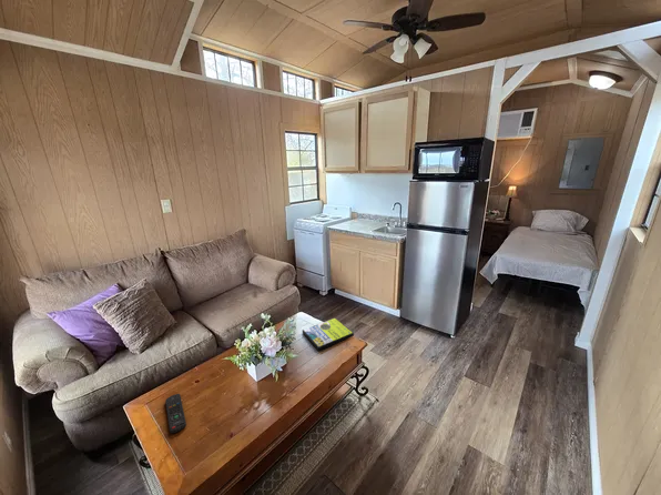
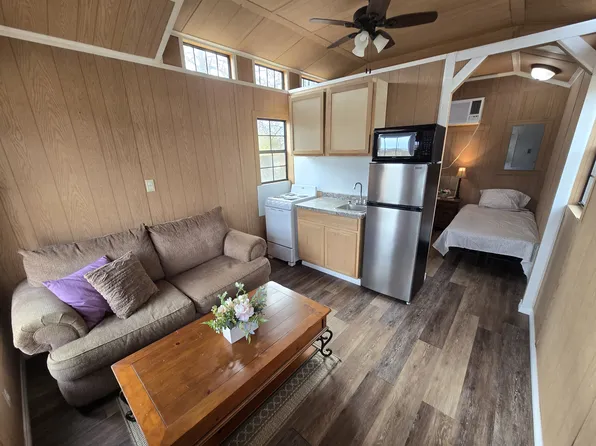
- remote control (175, 412)
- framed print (327, 332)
